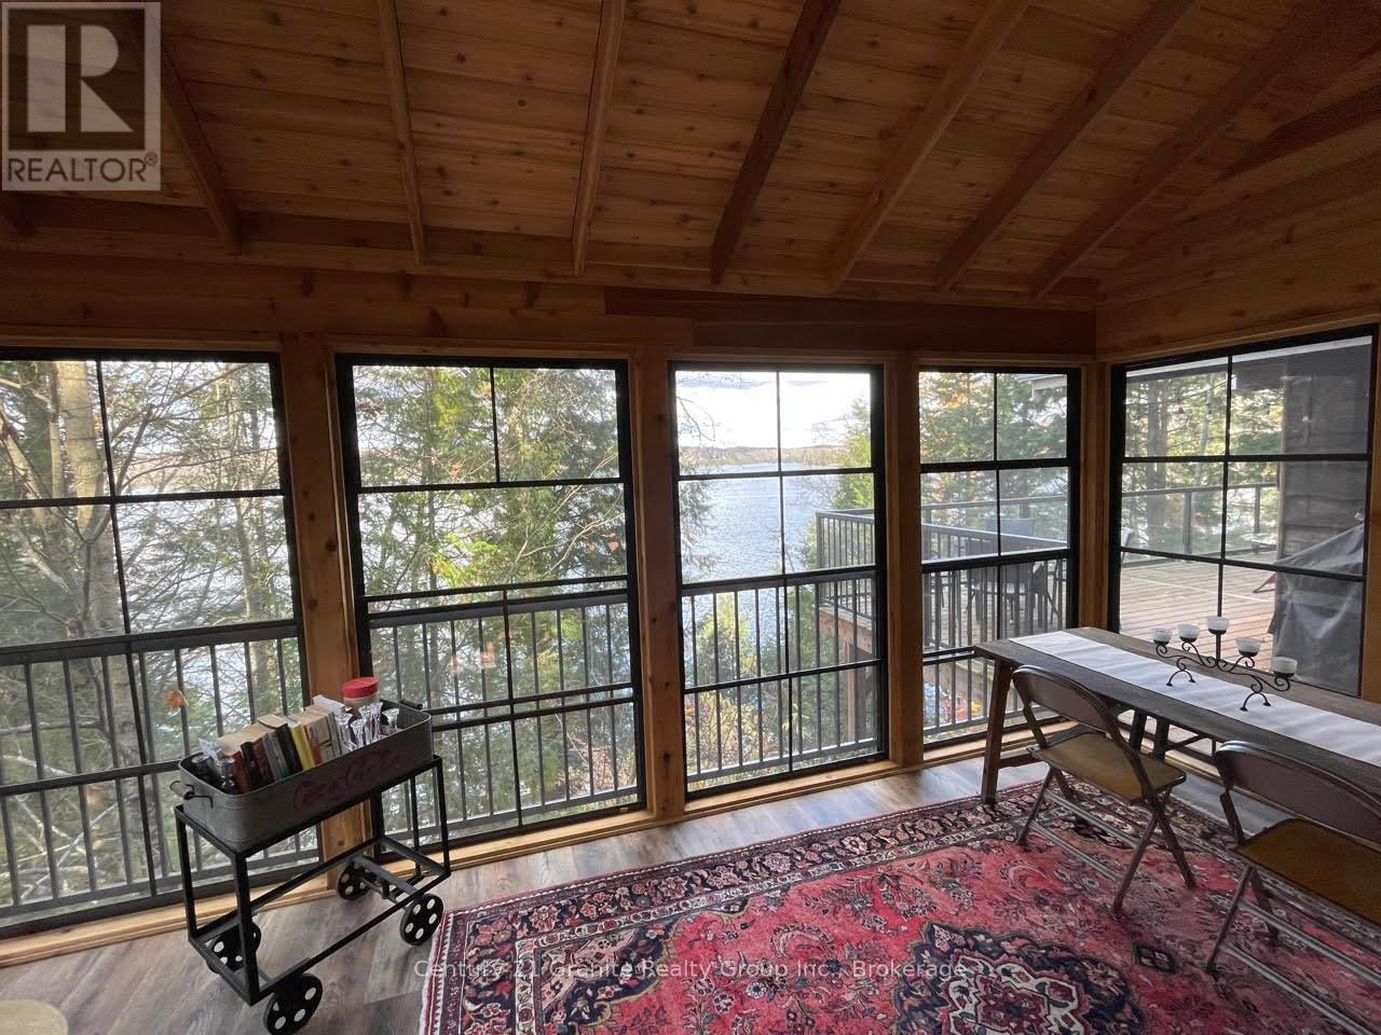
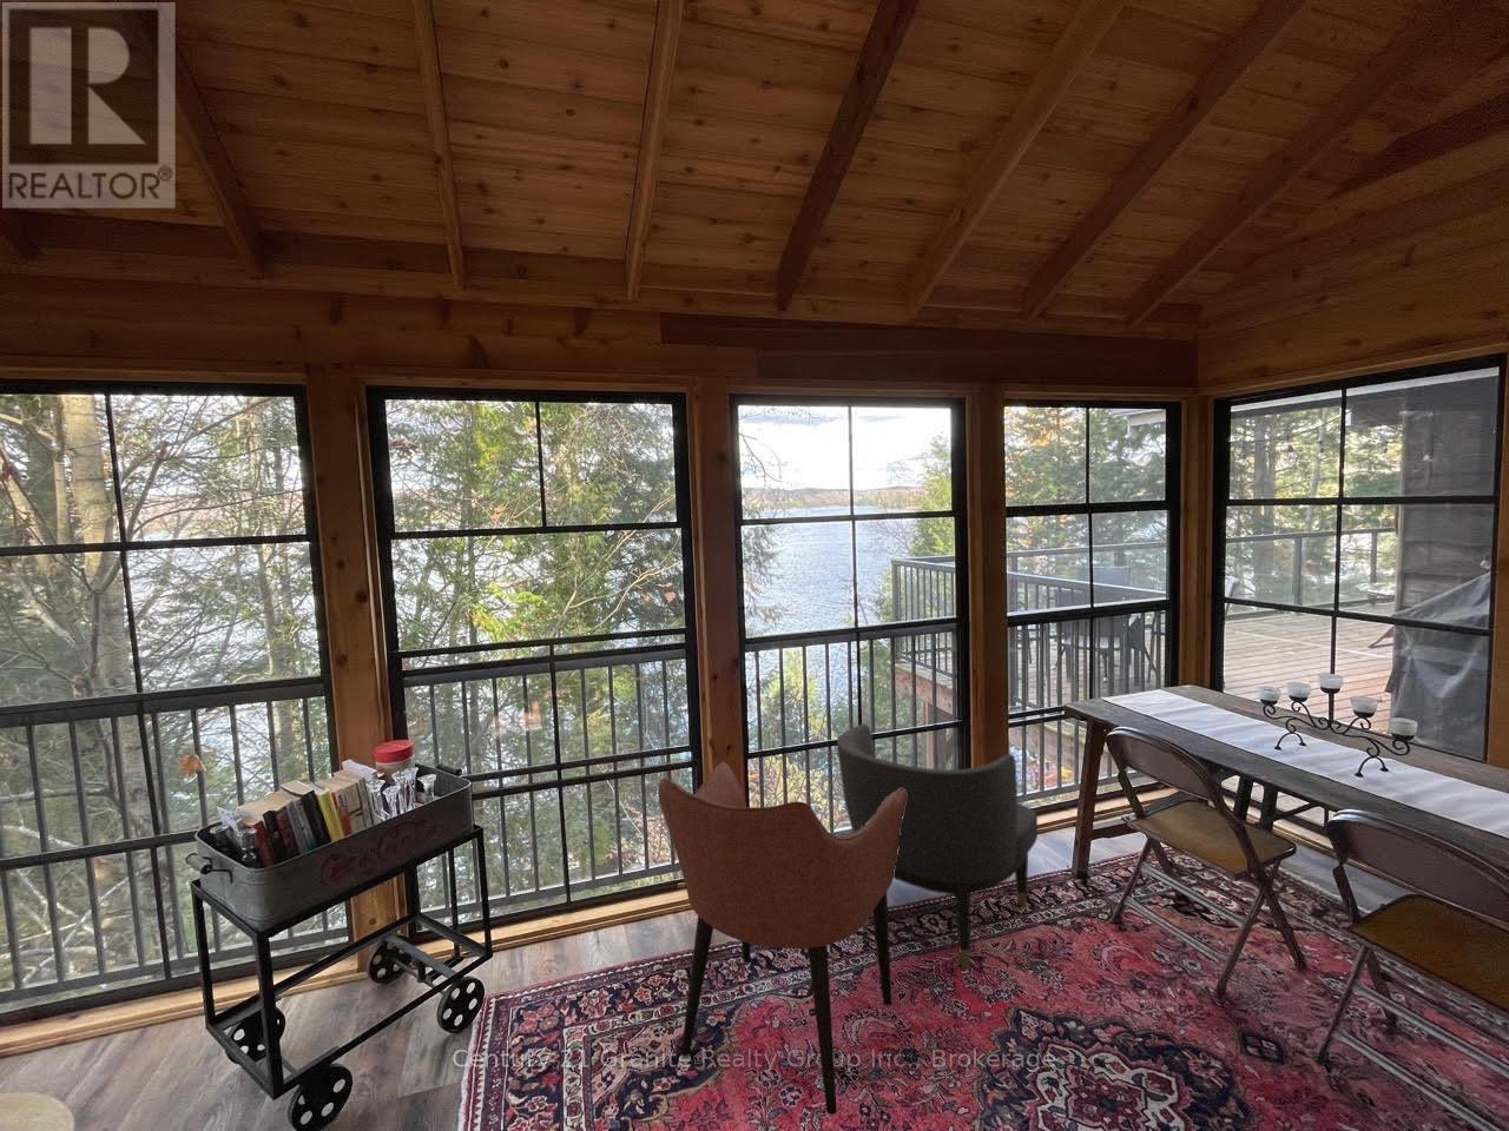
+ armchair (775, 898)
+ chair (933, 824)
